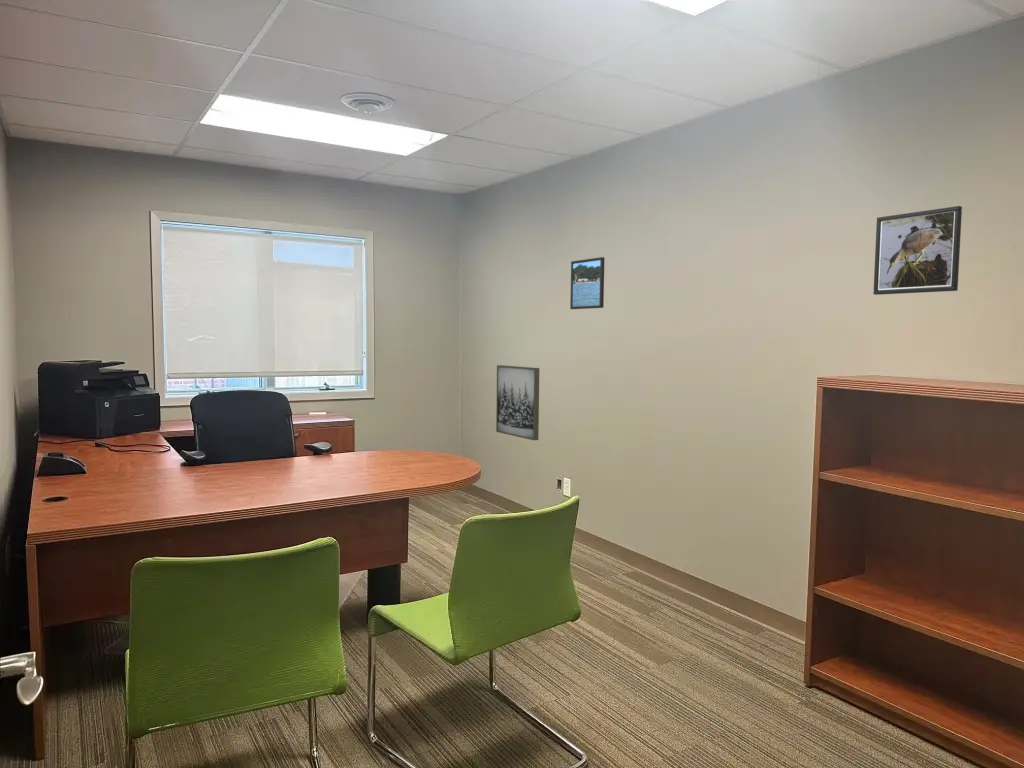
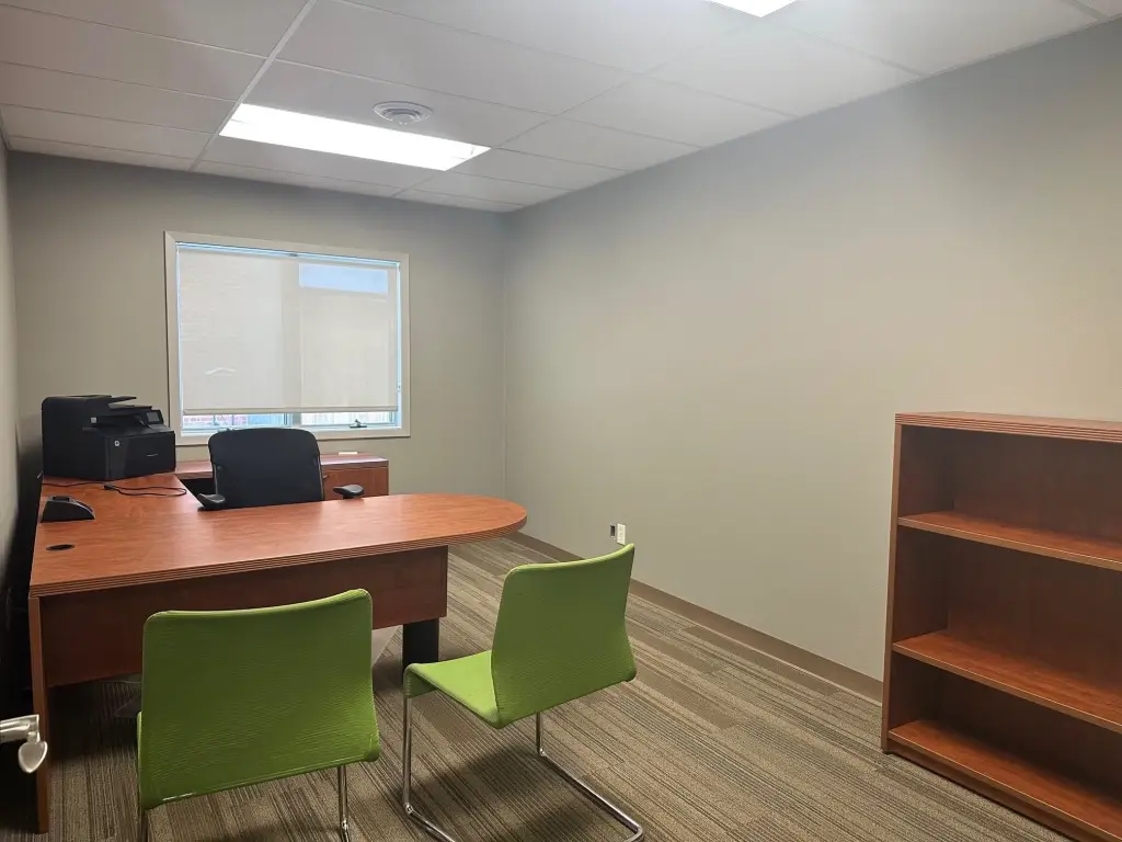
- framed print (915, 252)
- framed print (586, 284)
- wall art (516, 401)
